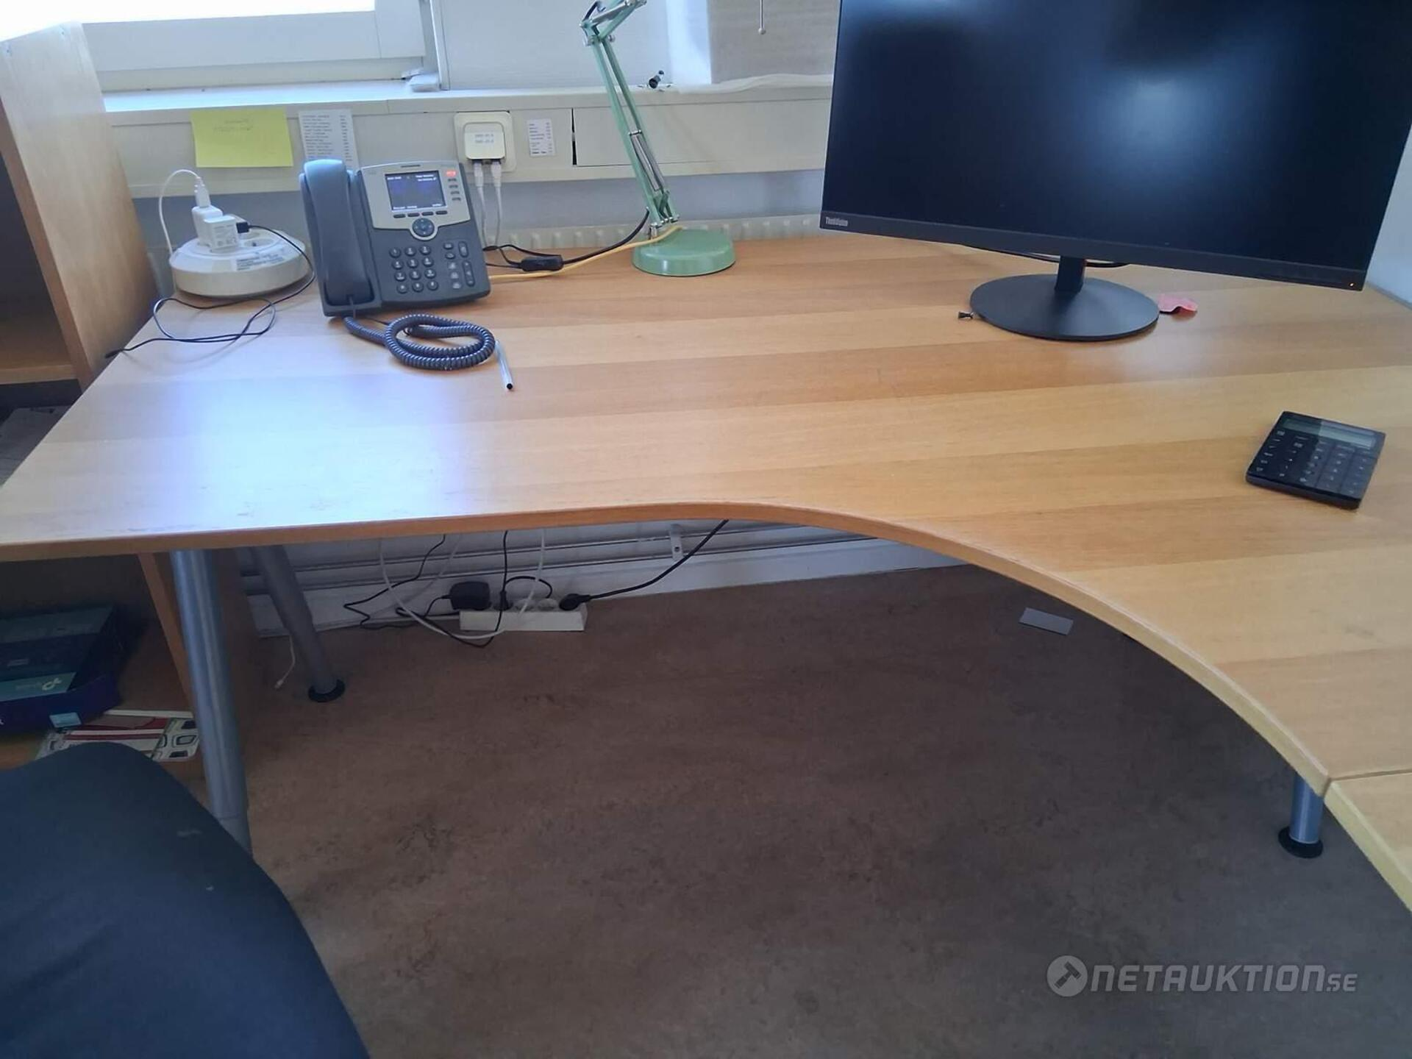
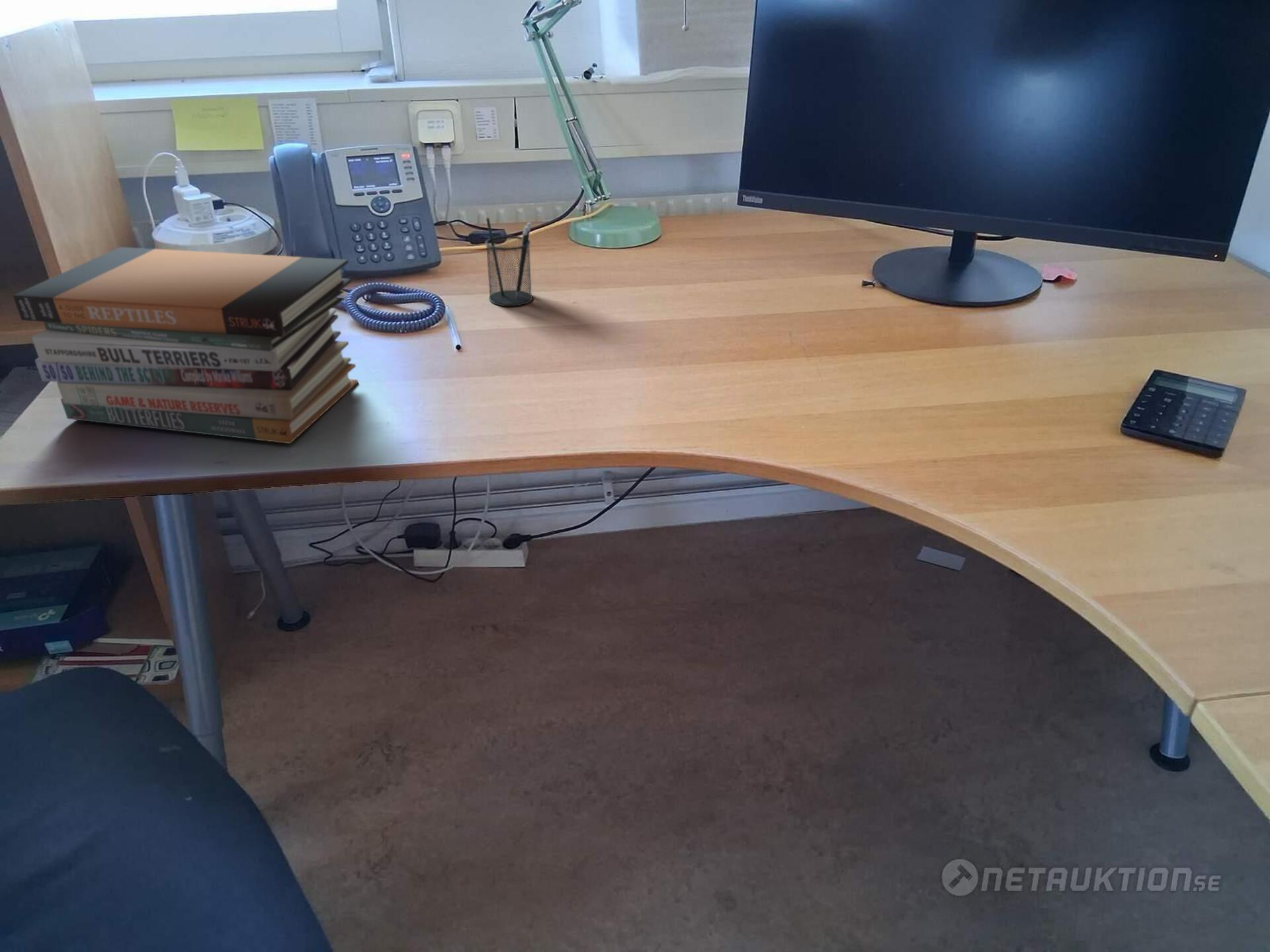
+ book stack (202, 340)
+ pencil holder (509, 257)
